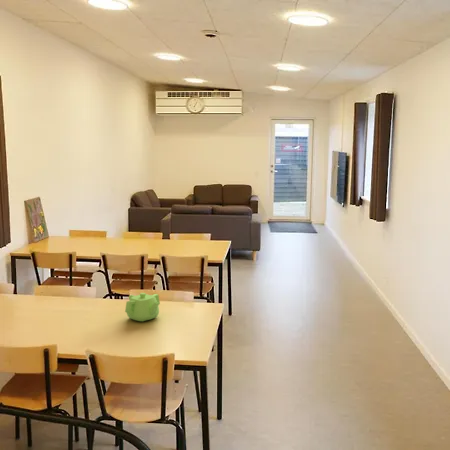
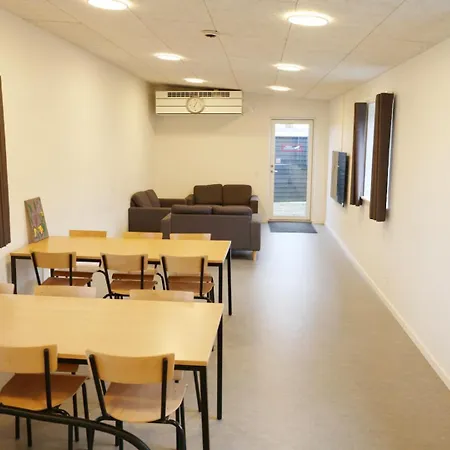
- teapot (143, 305)
